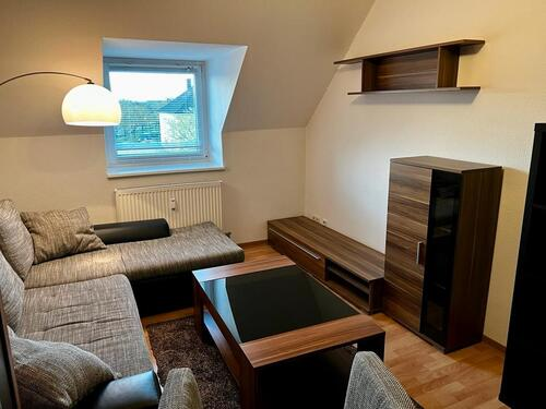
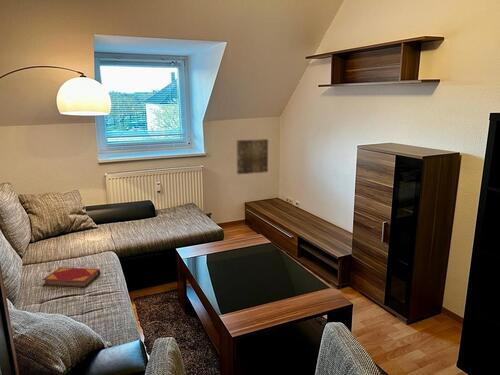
+ hardback book (72, 276)
+ wall art (252, 156)
